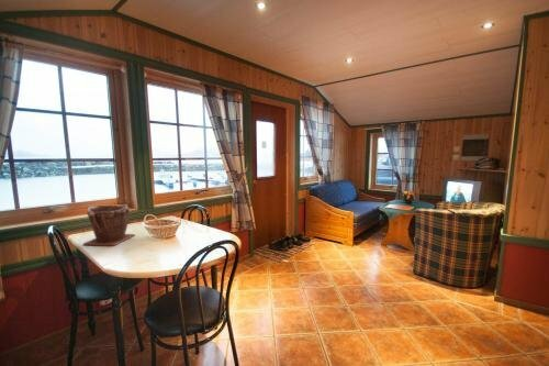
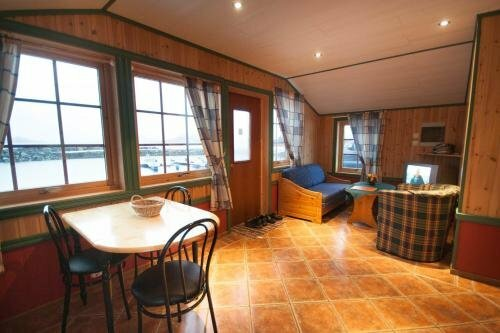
- plant pot (109, 223)
